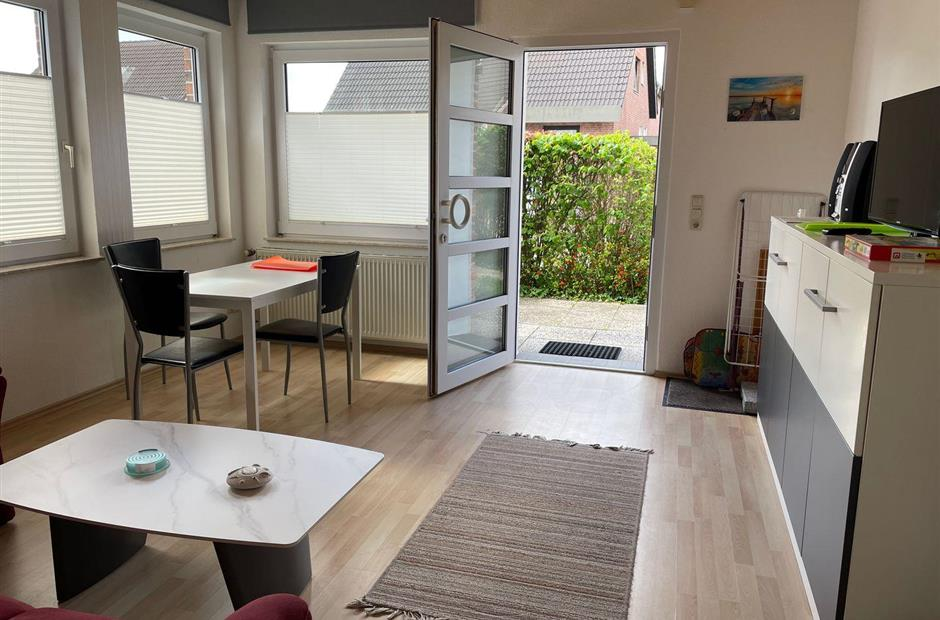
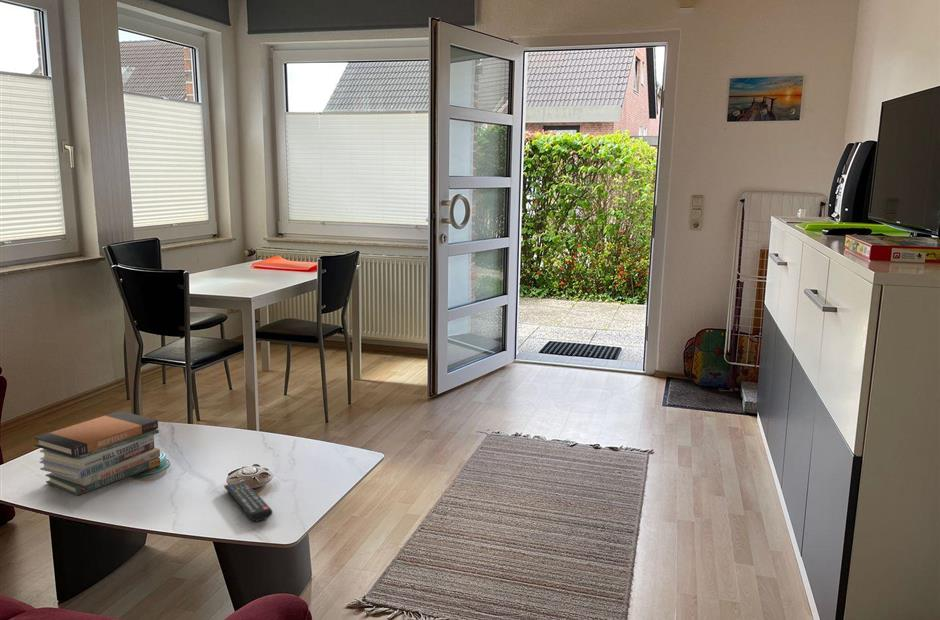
+ book stack (100, 451)
+ remote control (247, 499)
